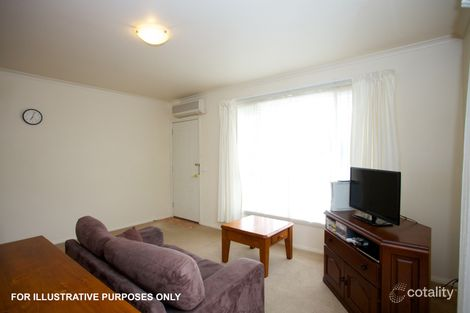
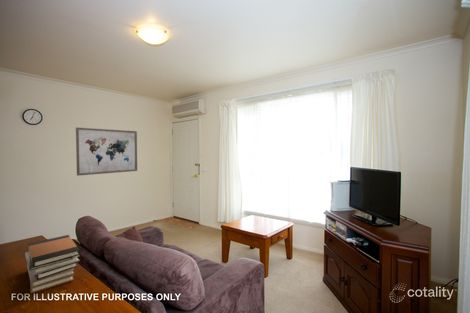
+ book stack (52, 260)
+ wall art (109, 151)
